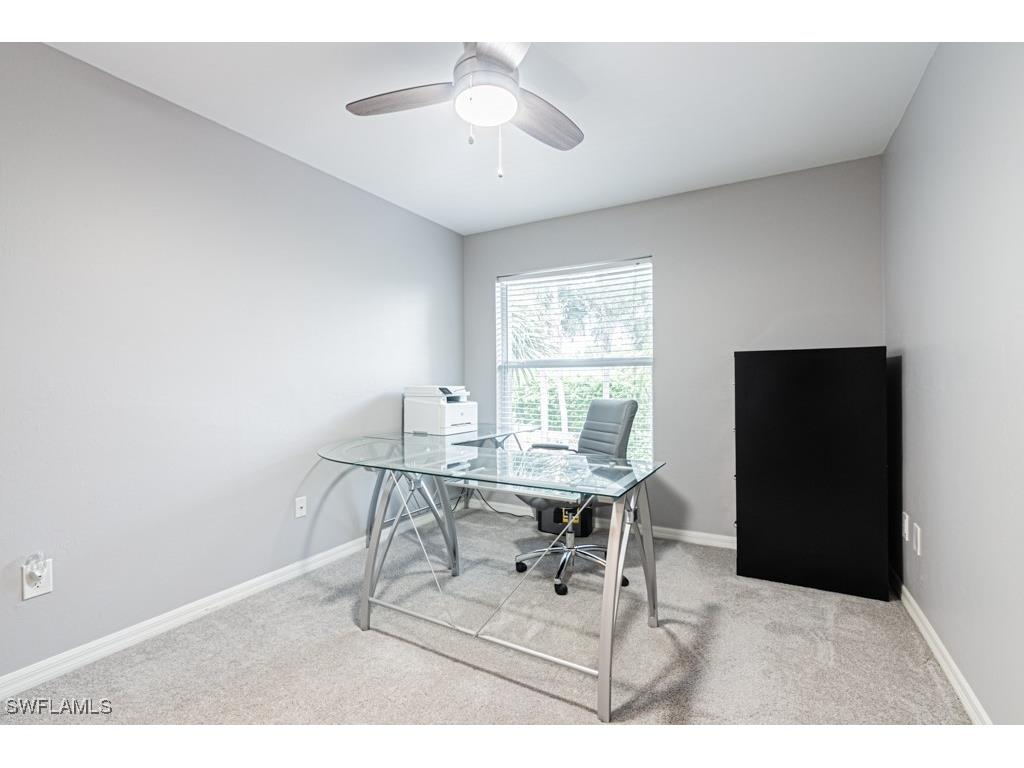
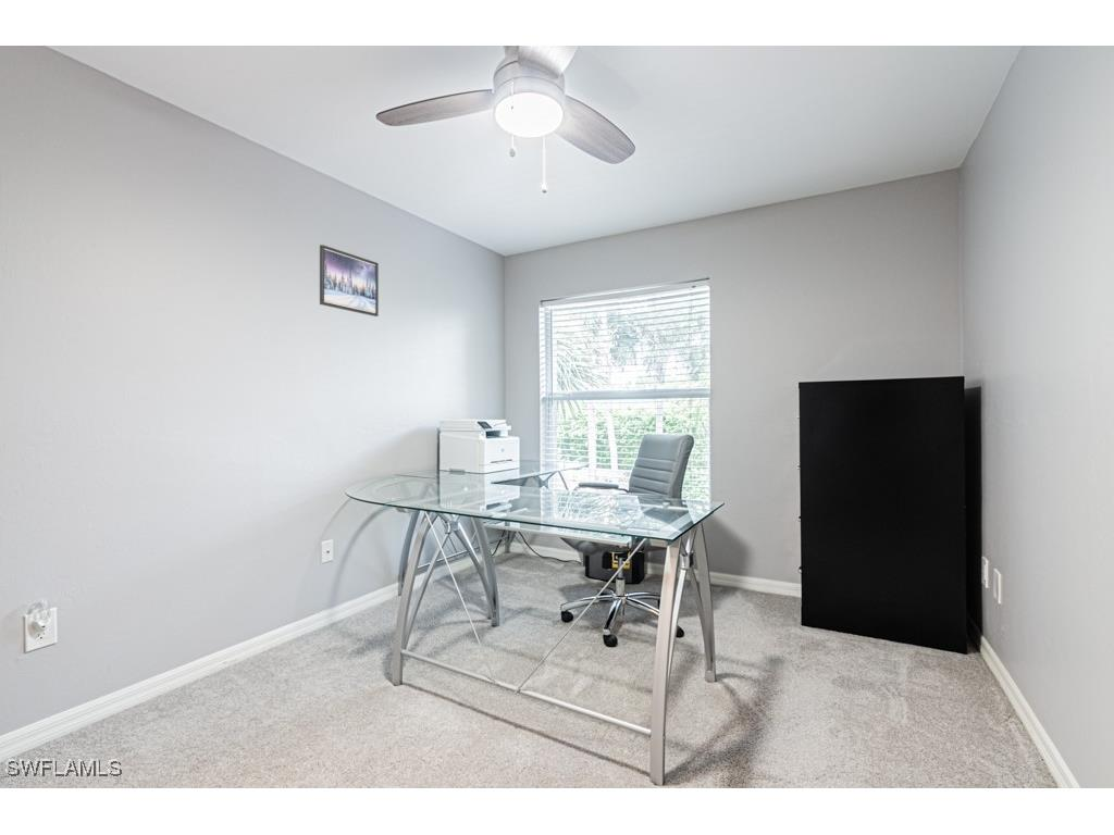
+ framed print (350, 282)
